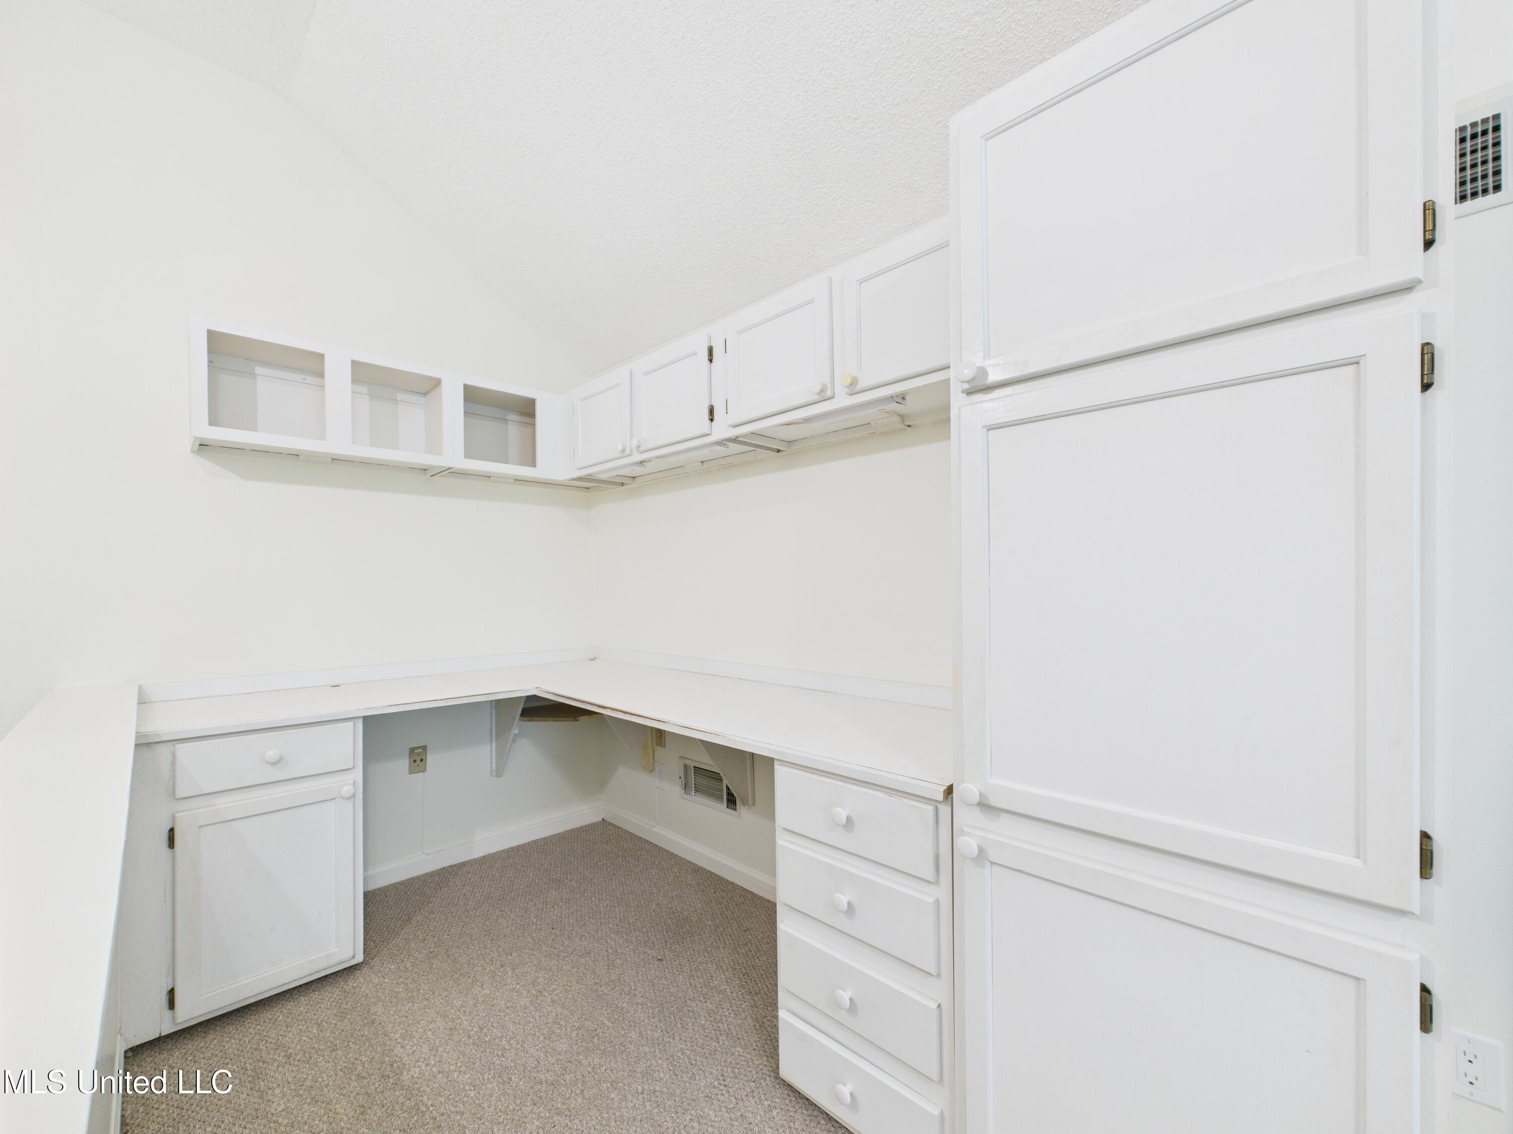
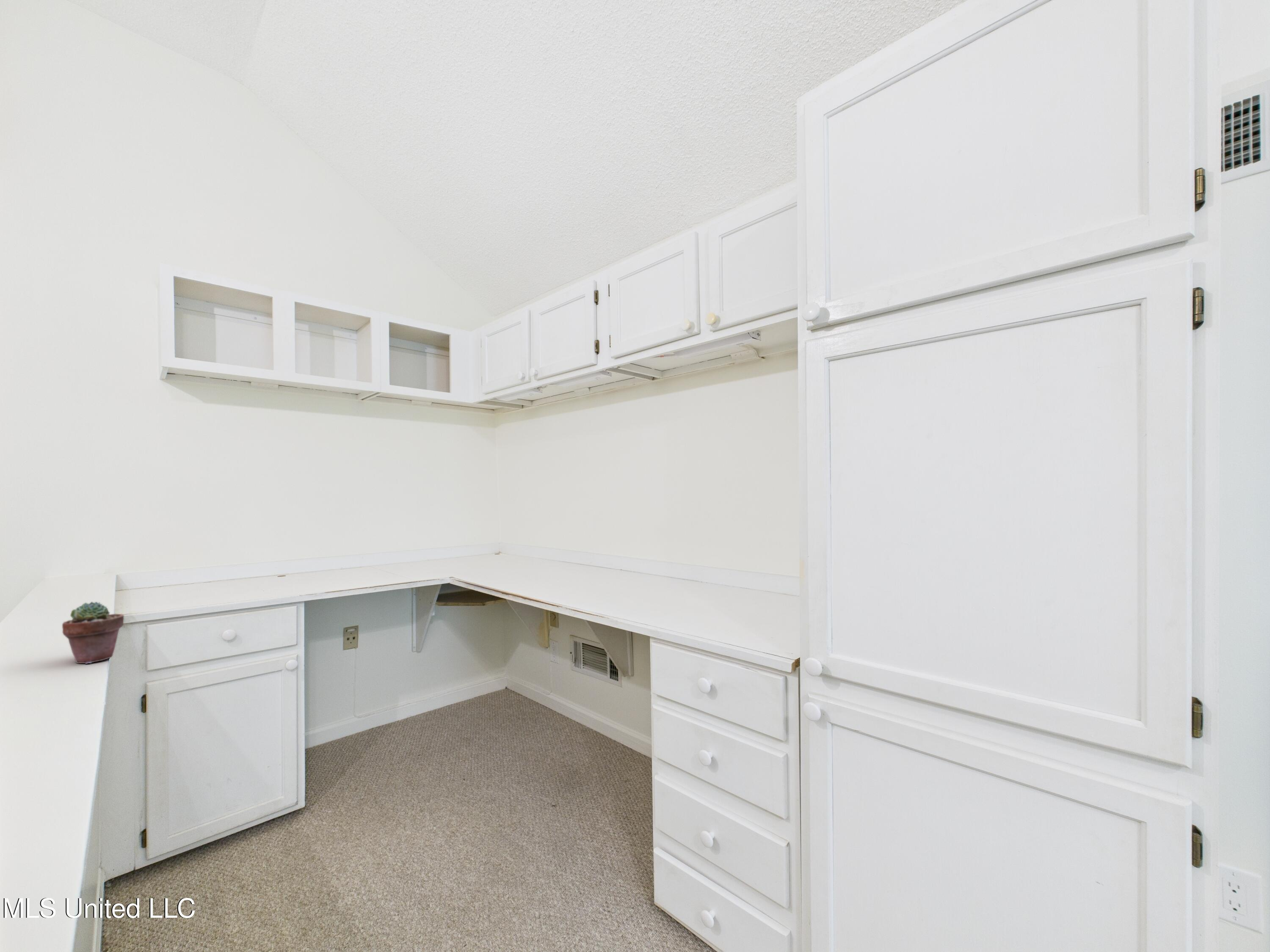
+ potted succulent (94, 630)
